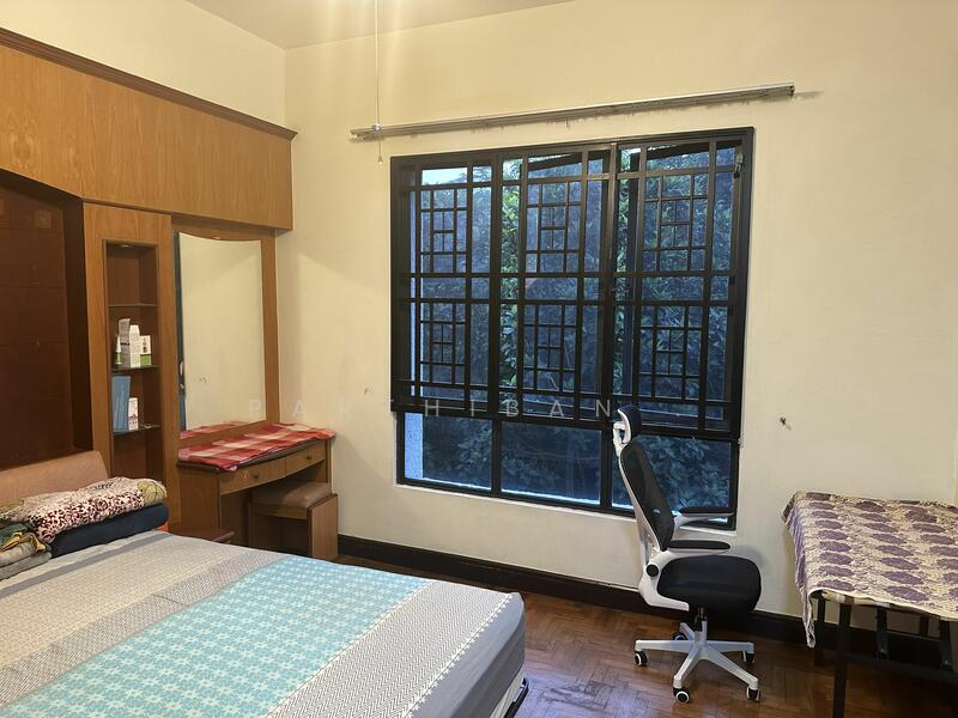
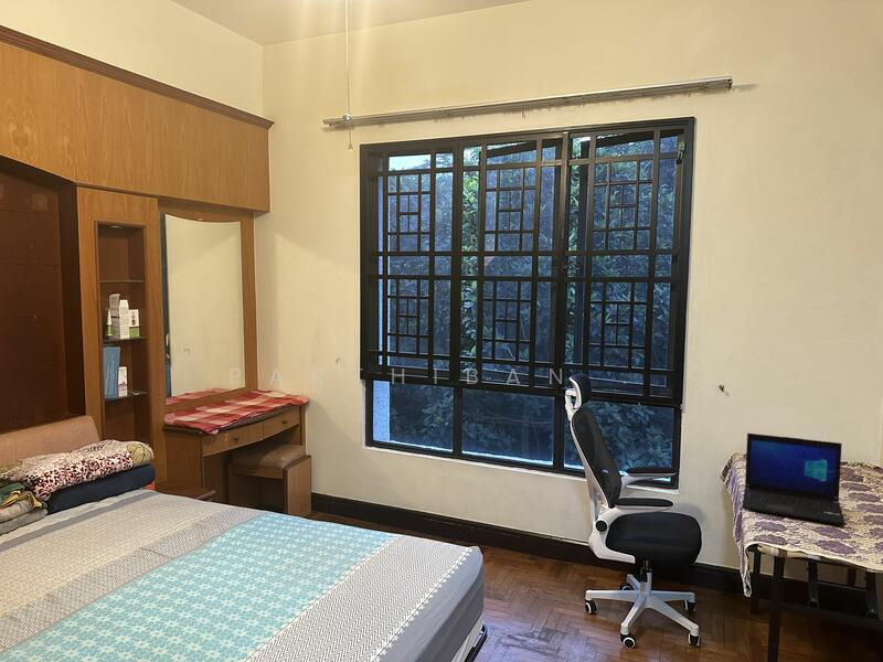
+ laptop (791, 476)
